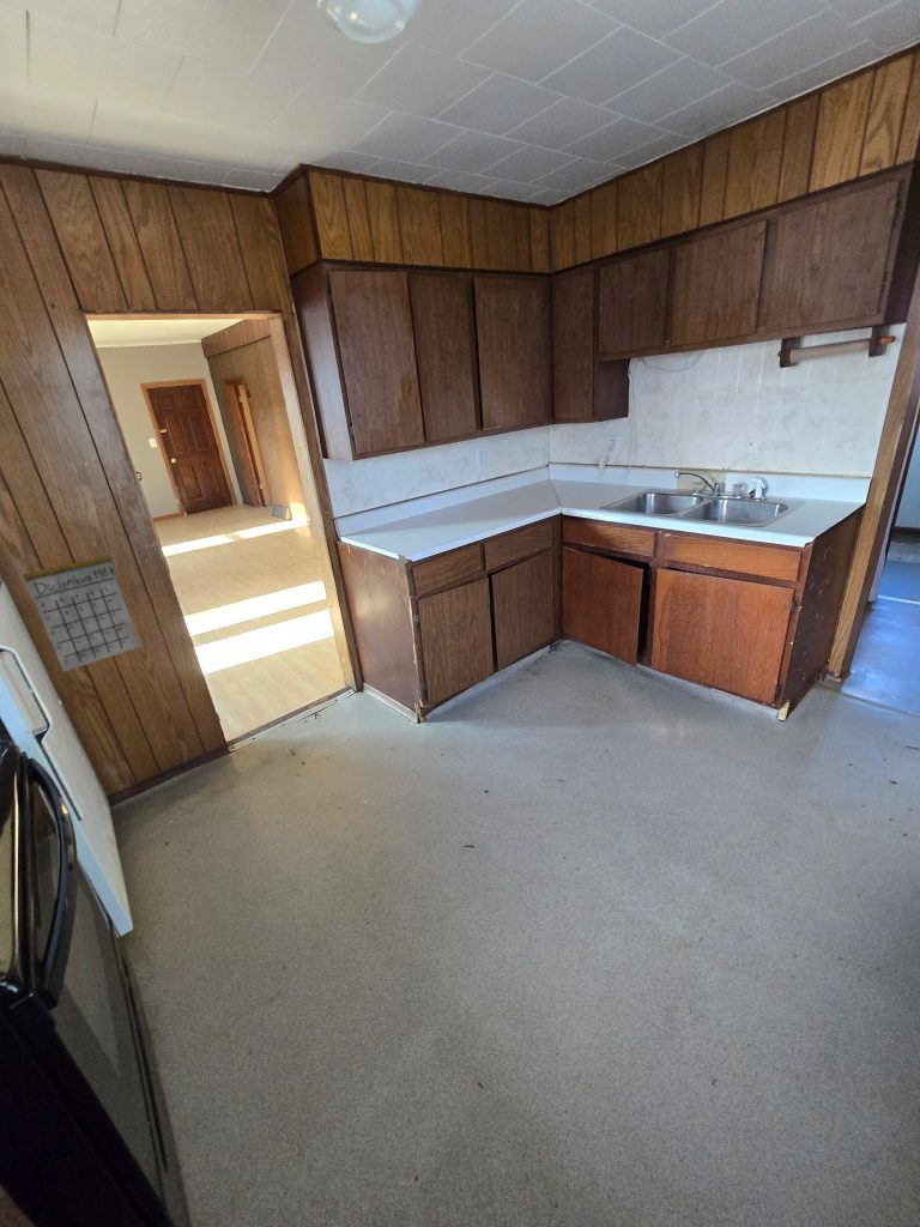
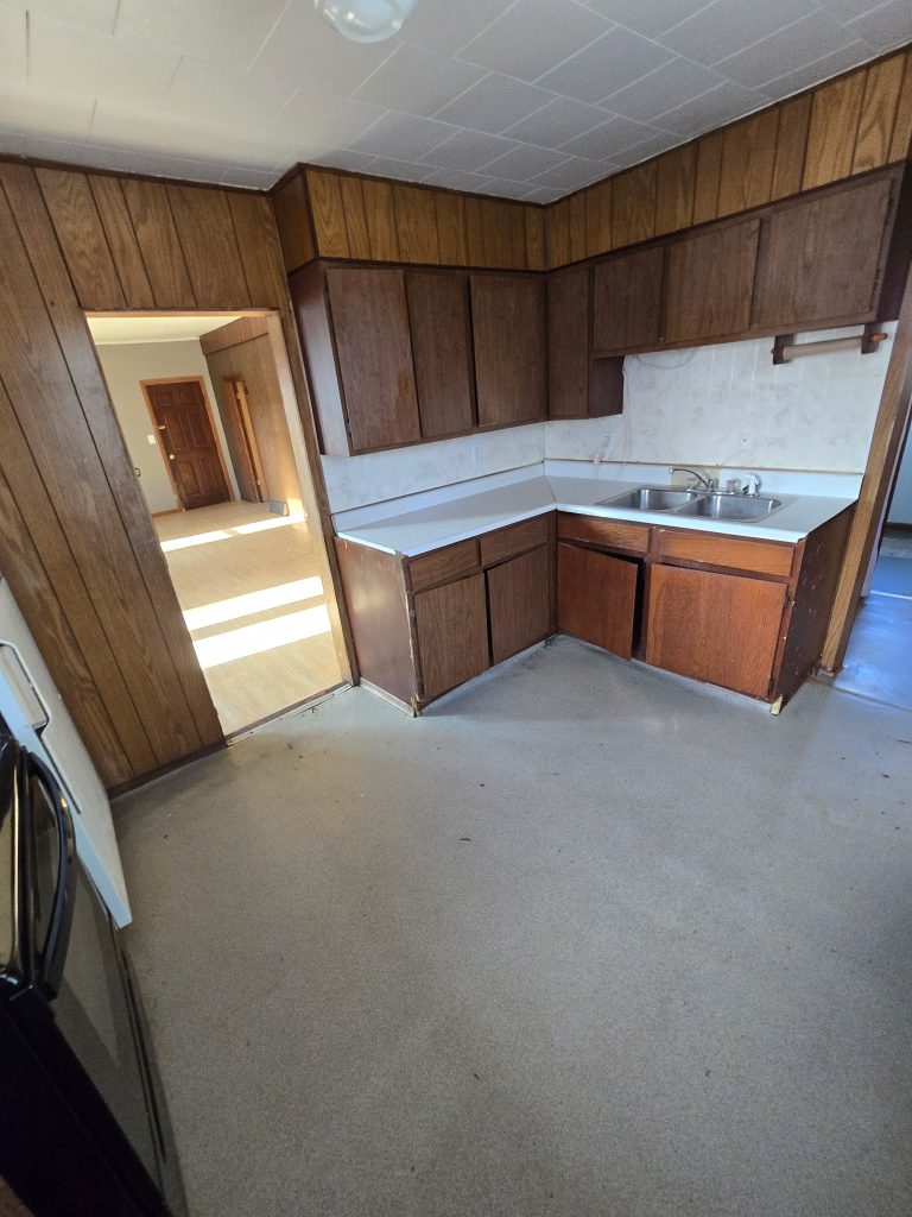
- calendar (81, 602)
